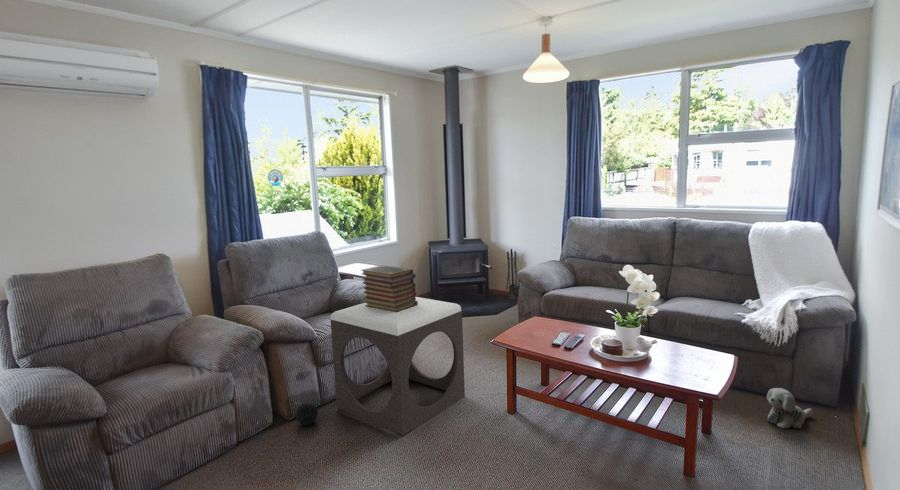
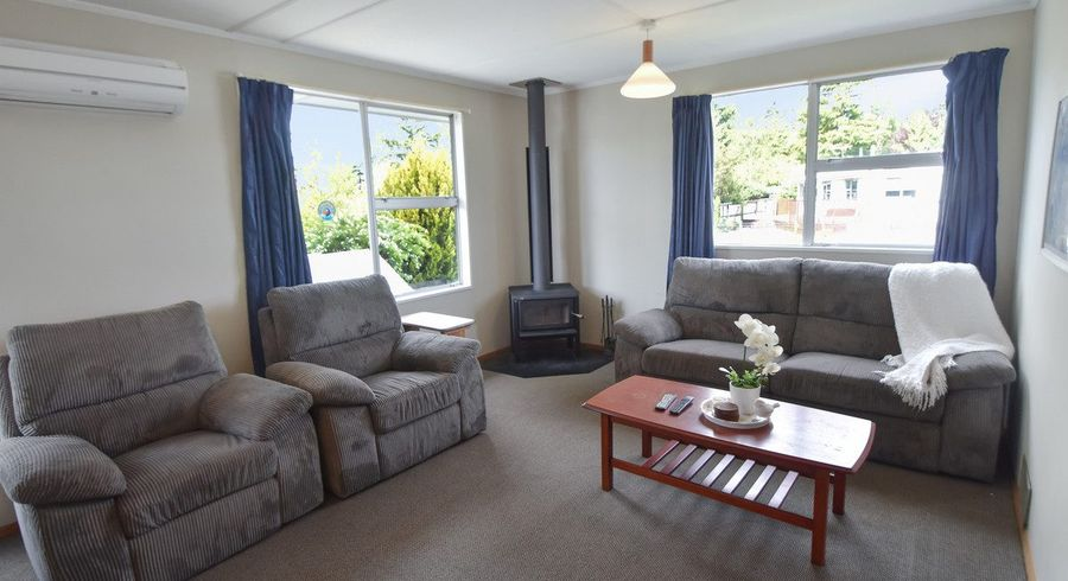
- plush toy (793, 405)
- book stack (388, 287)
- footstool (399, 354)
- ball (306, 413)
